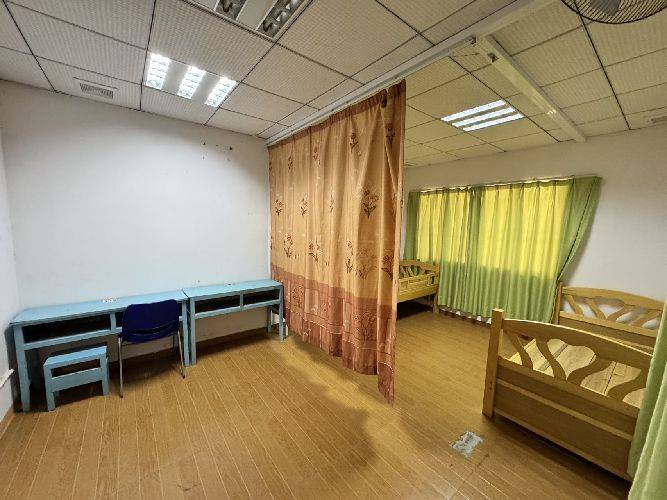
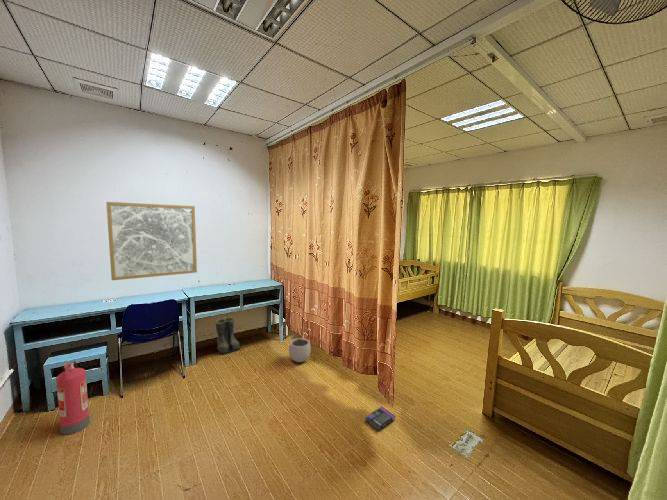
+ boots (226, 334)
+ box (380, 418)
+ fire extinguisher (73, 392)
+ wall art (155, 240)
+ plant pot (299, 347)
